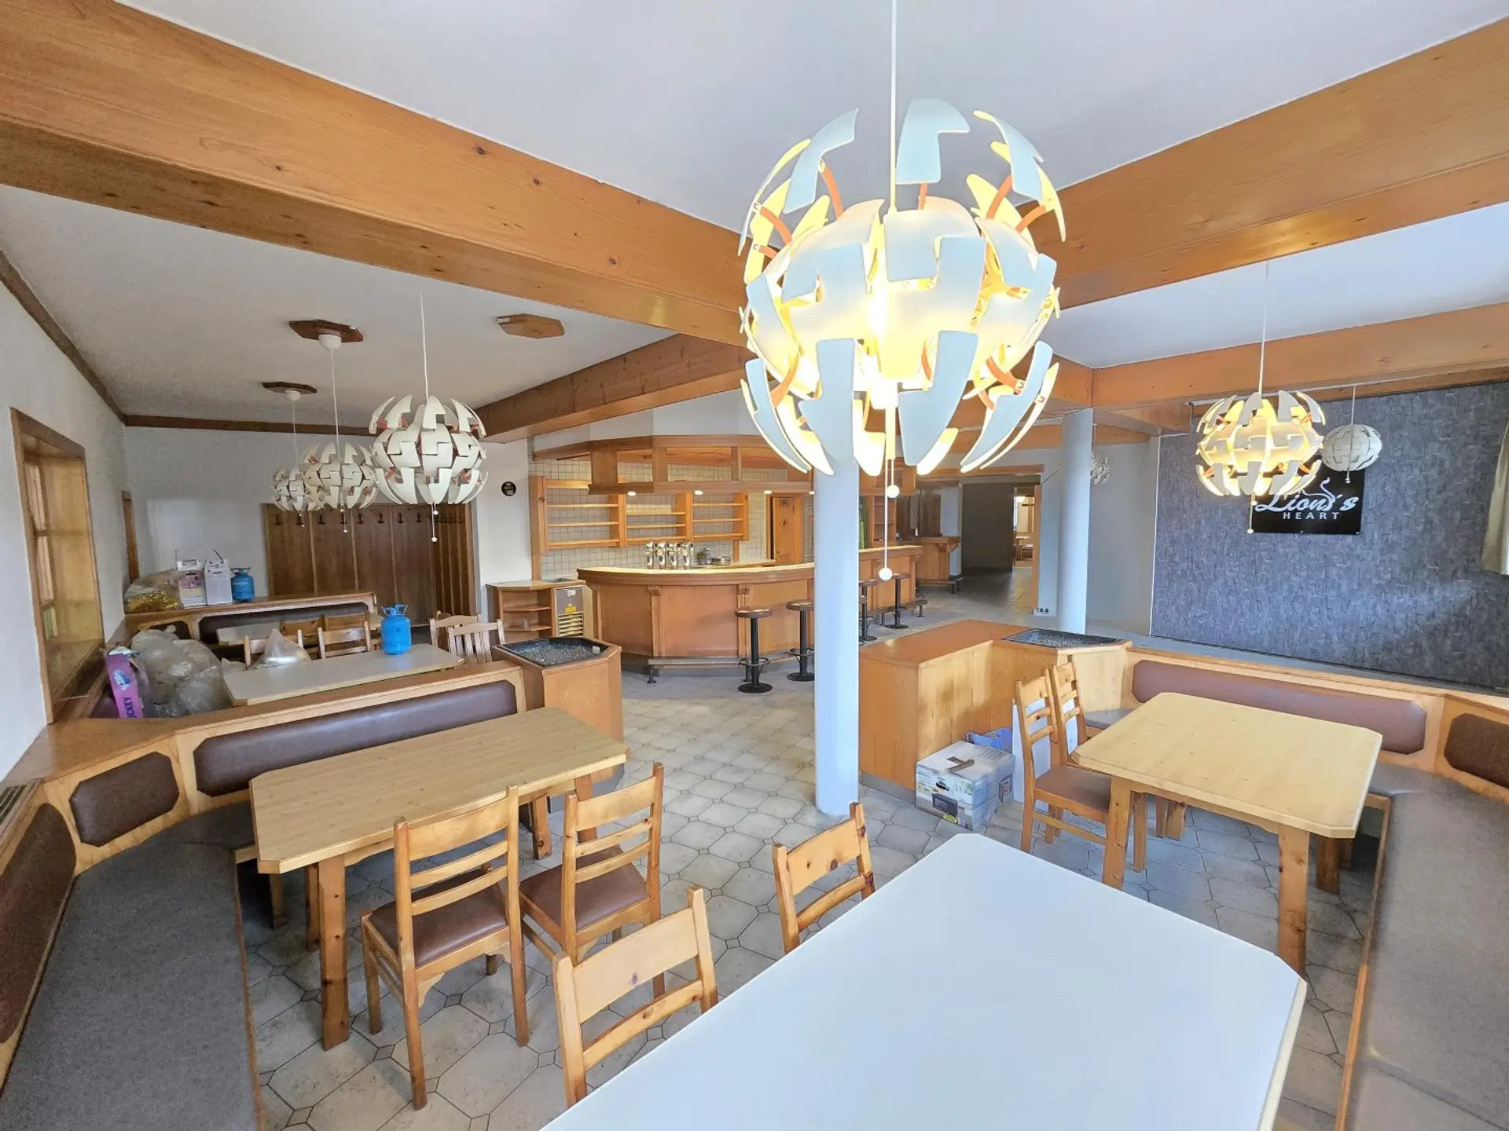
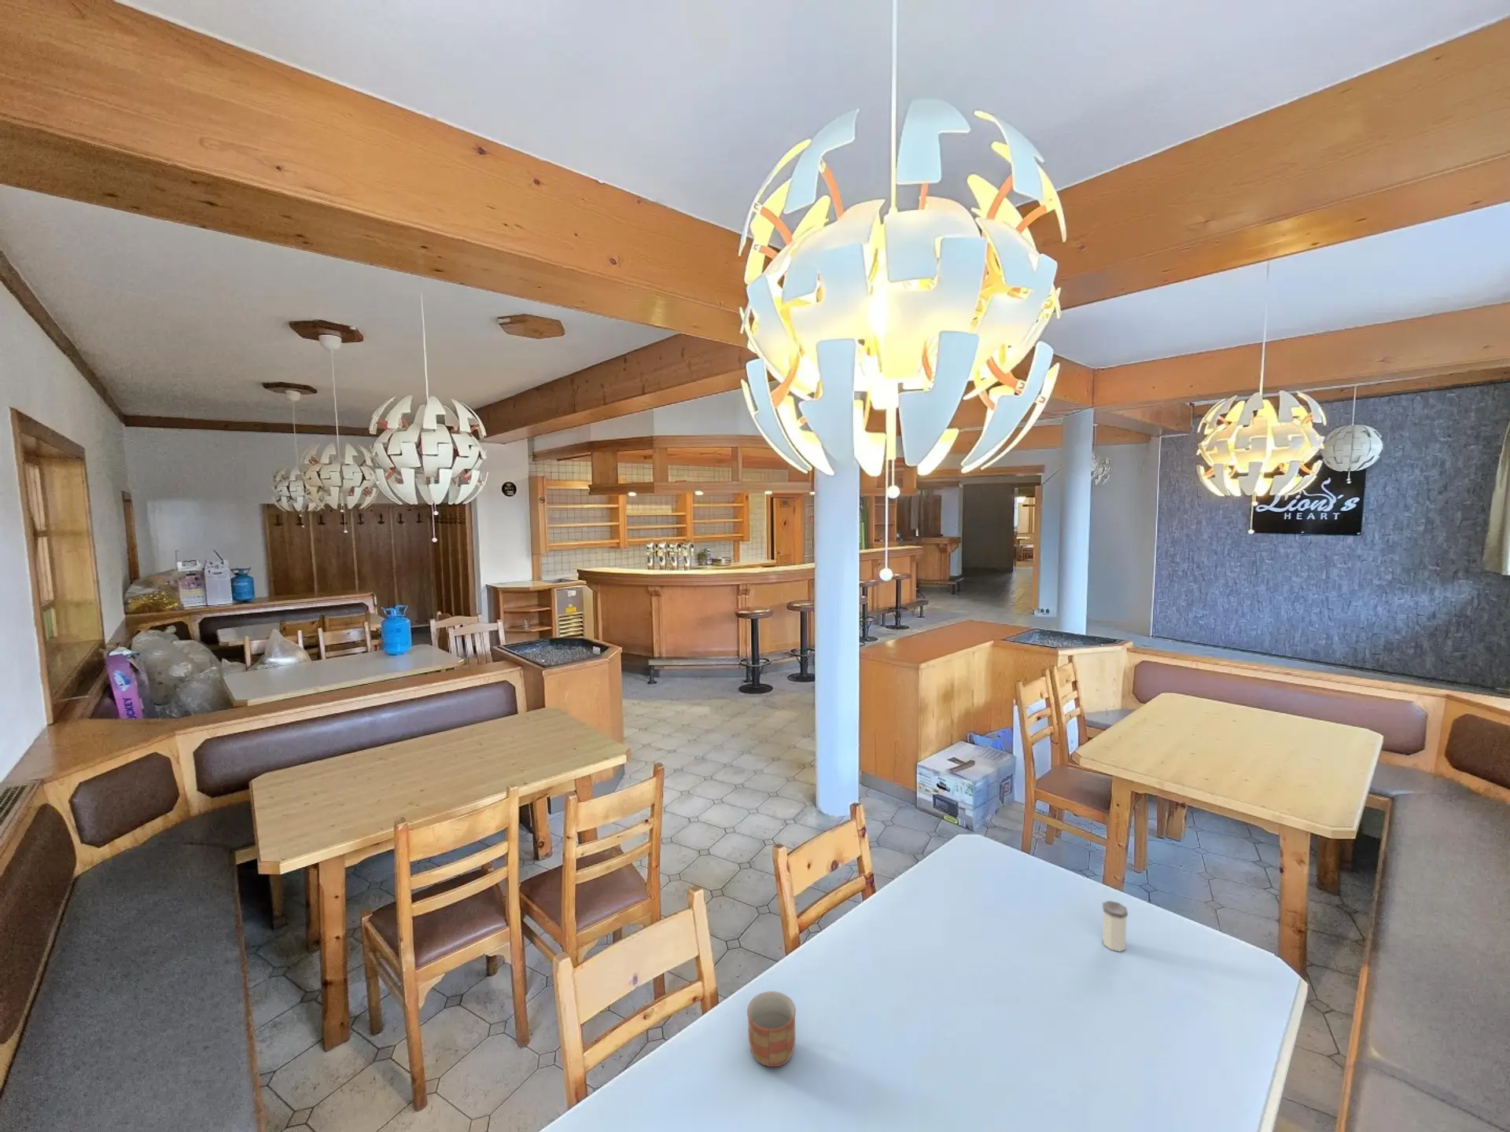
+ salt shaker (1114, 926)
+ mug (773, 1025)
